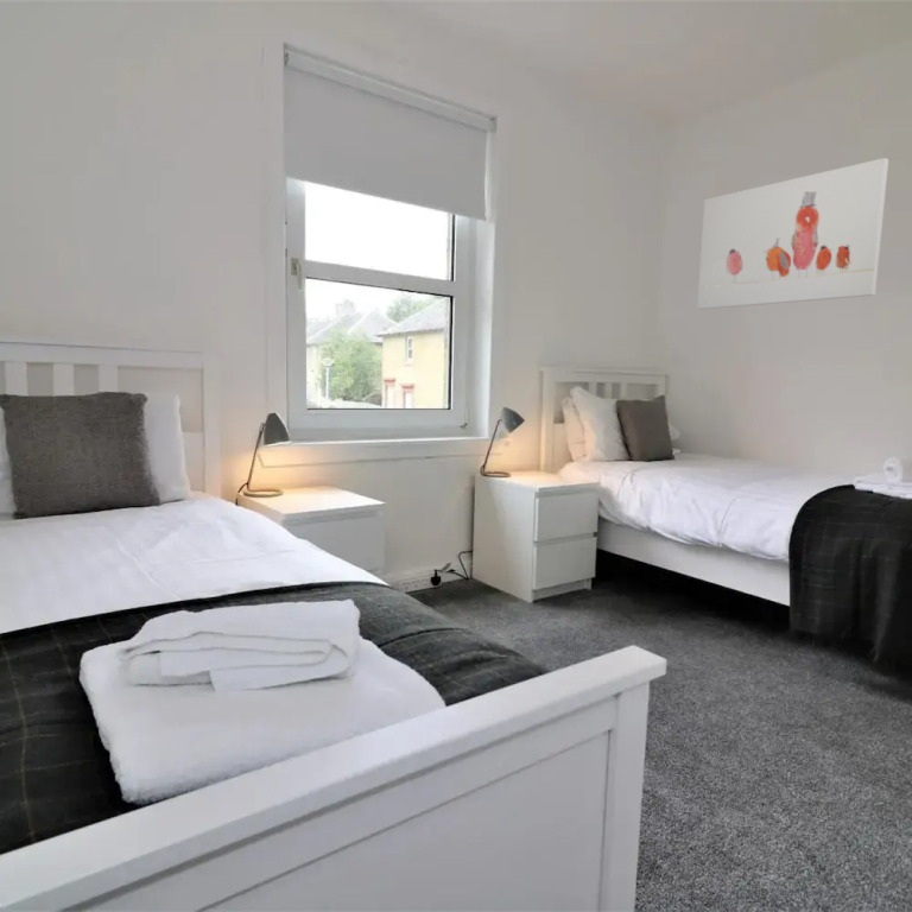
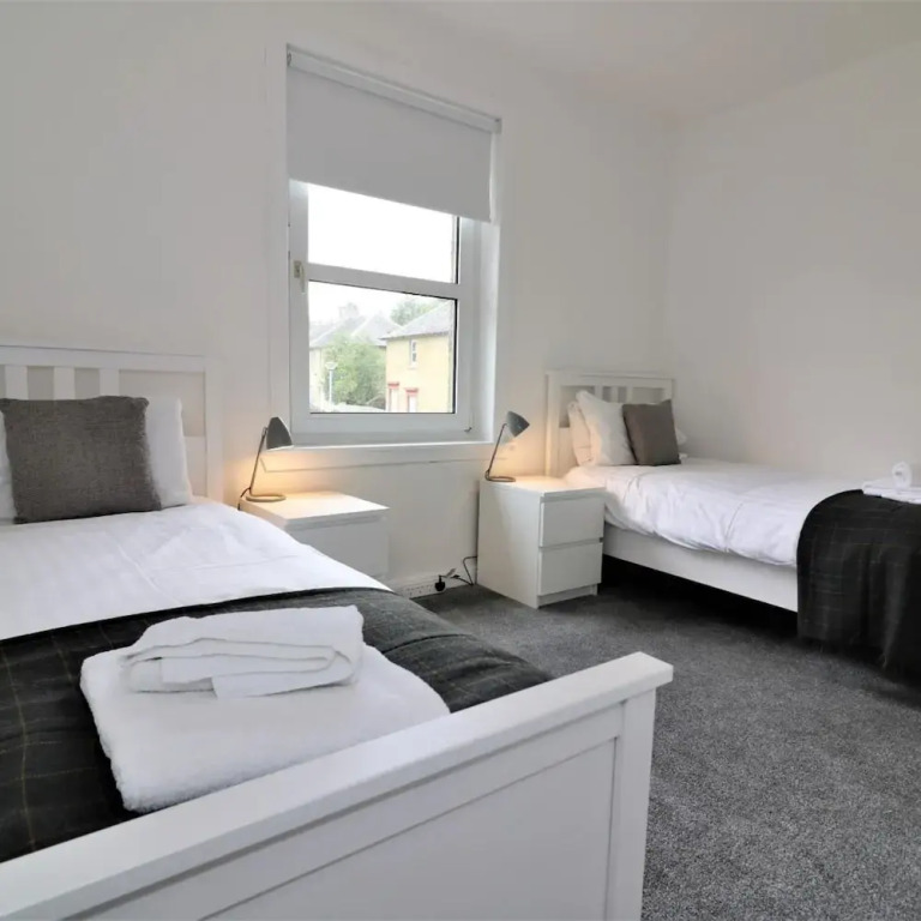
- wall art (781, 242)
